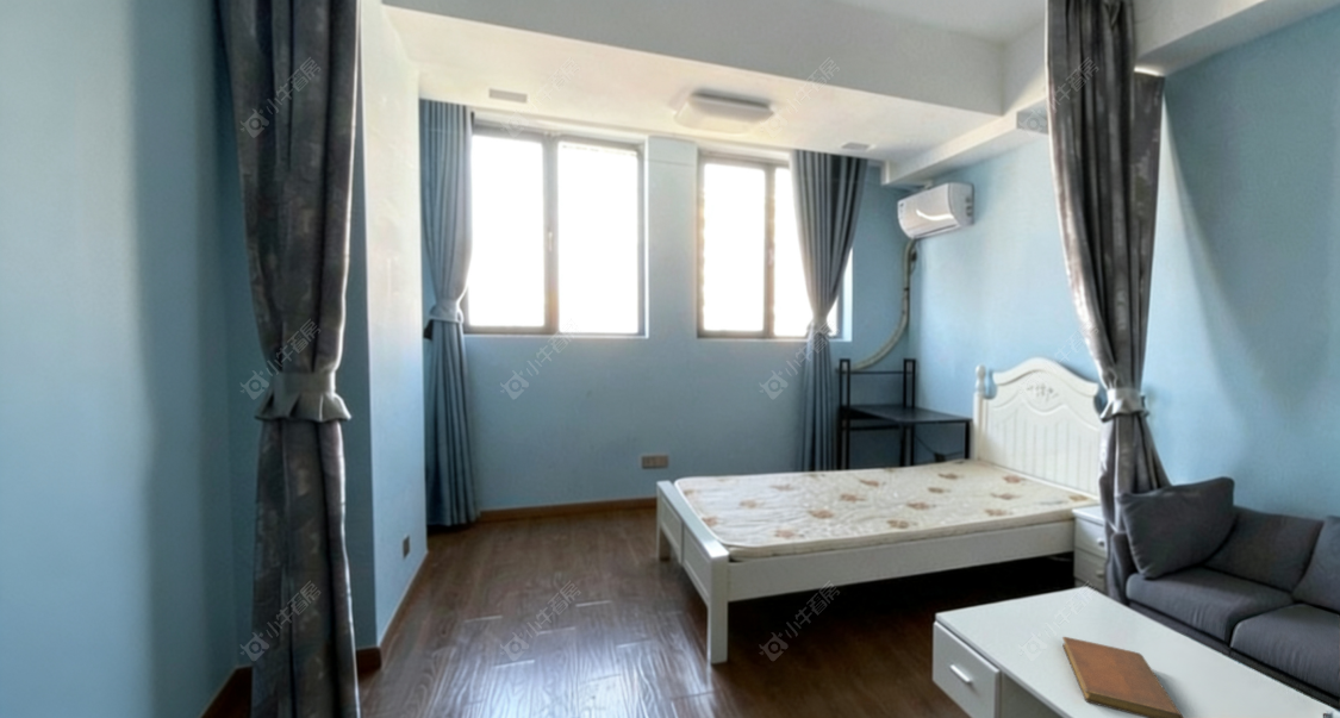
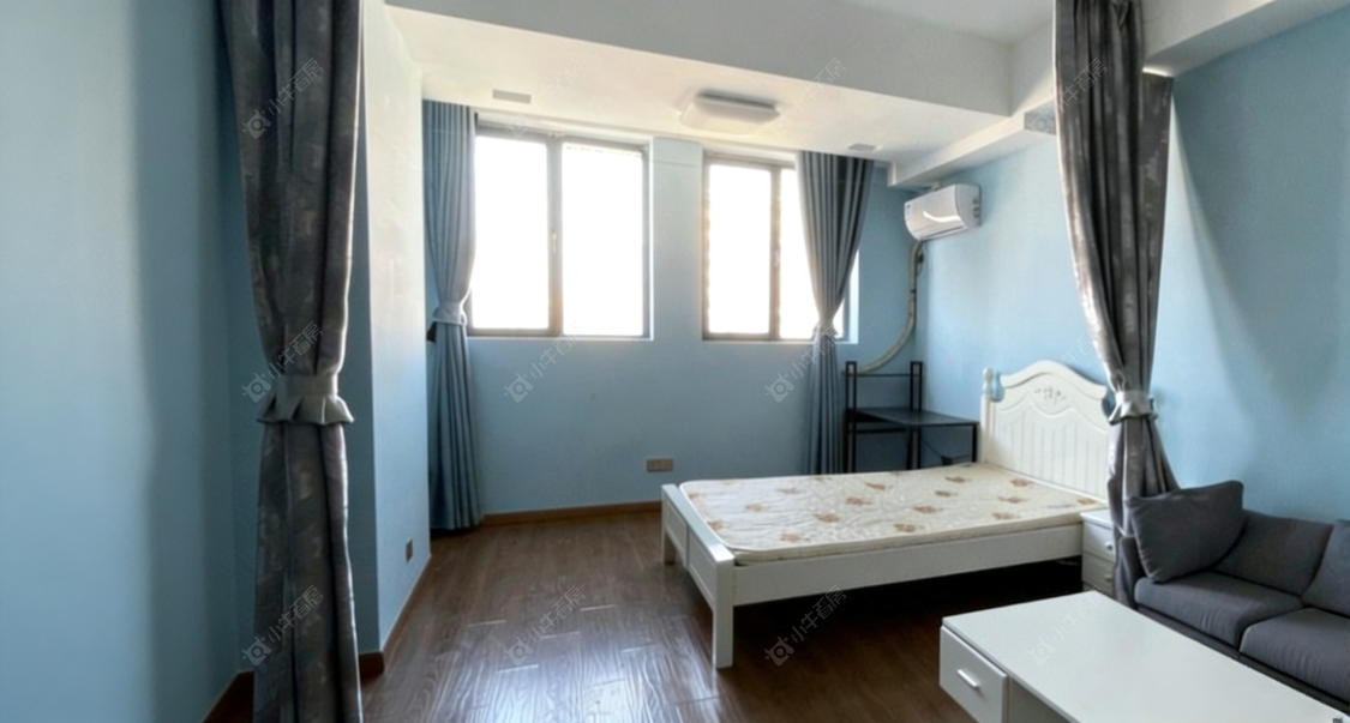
- notebook (1115, 675)
